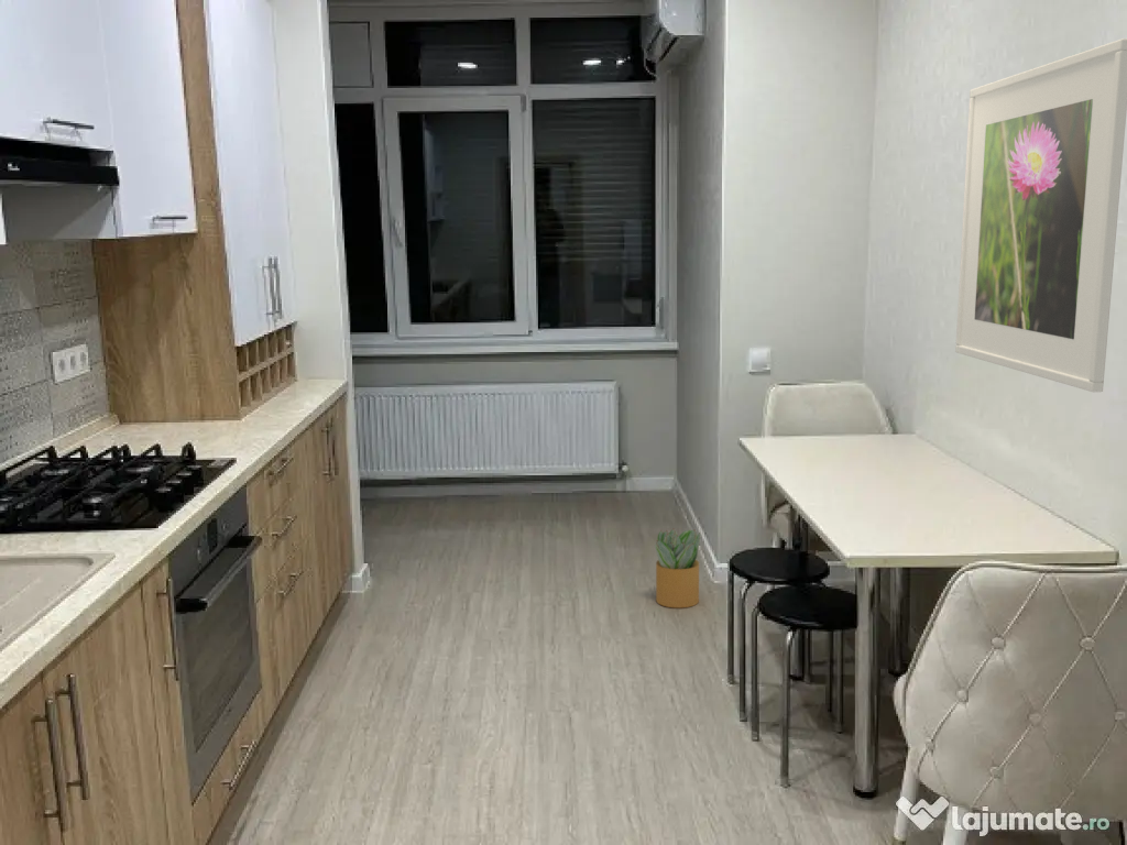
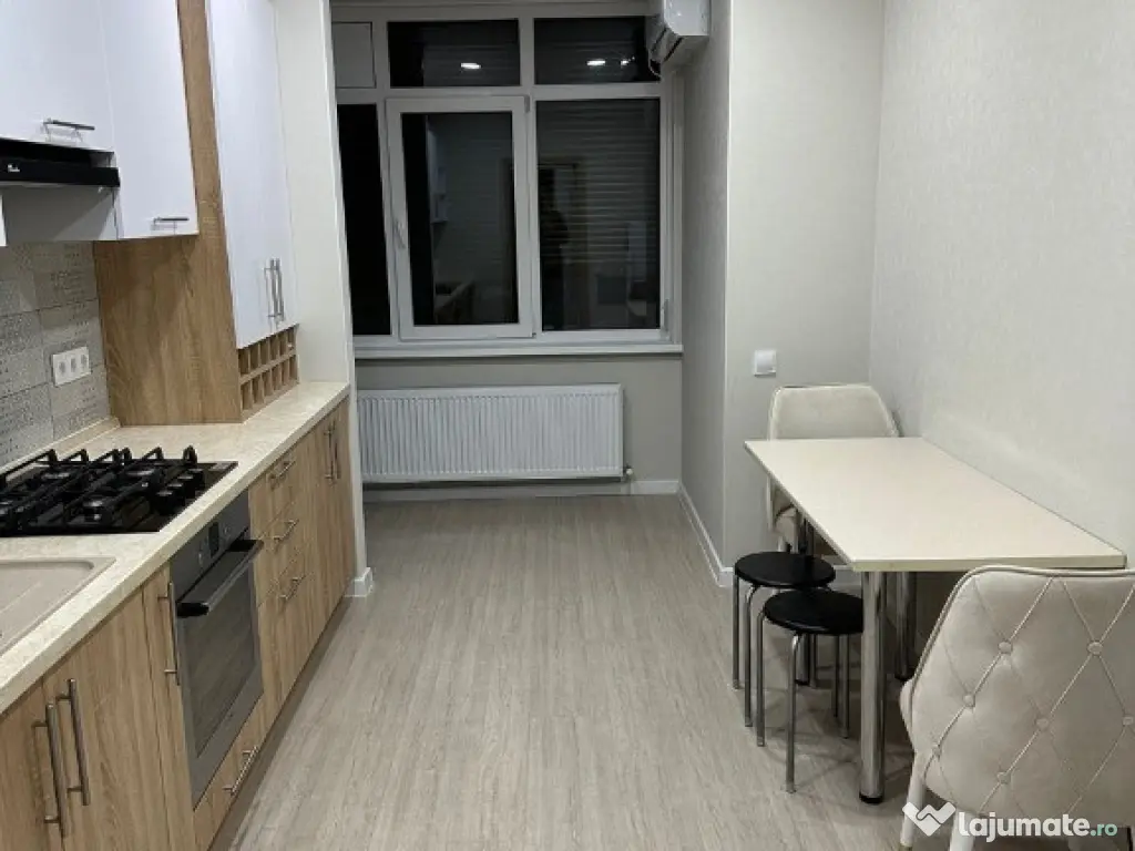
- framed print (1028, 222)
- potted plant (674, 567)
